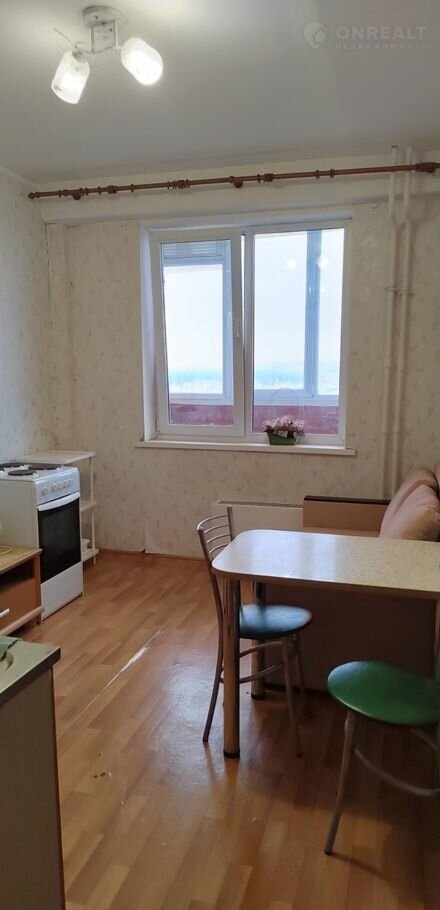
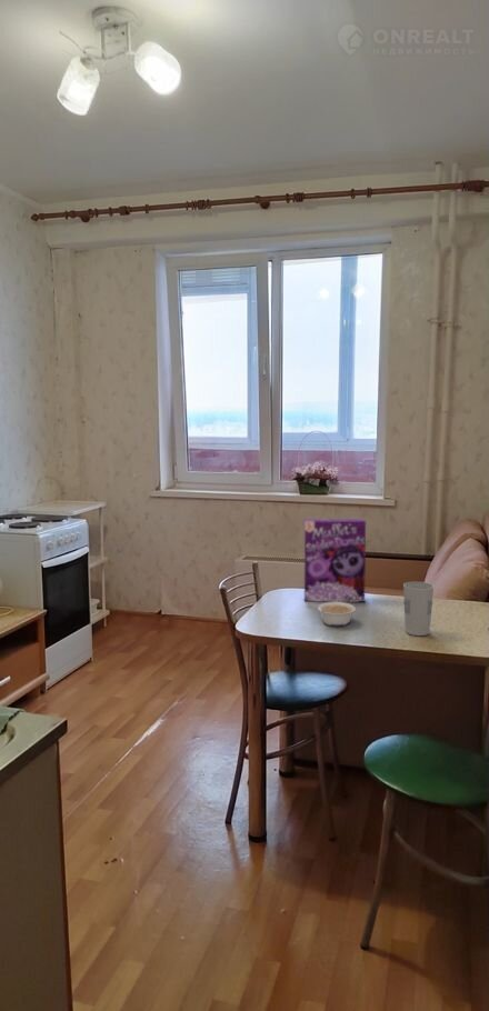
+ legume (336, 613)
+ cereal box (333, 559)
+ cup (418, 609)
